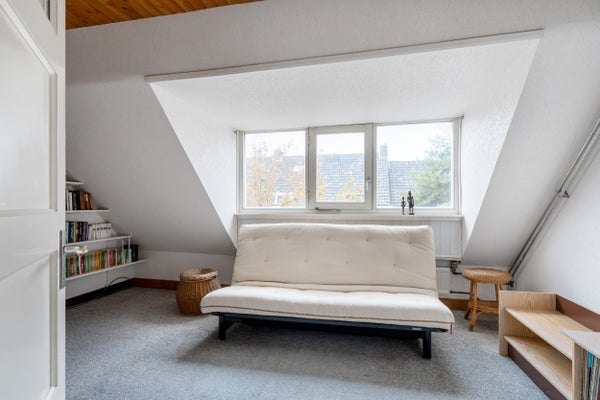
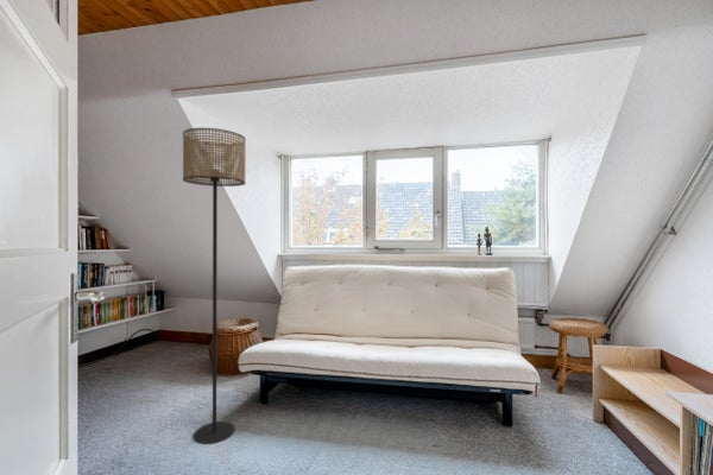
+ floor lamp (214, 285)
